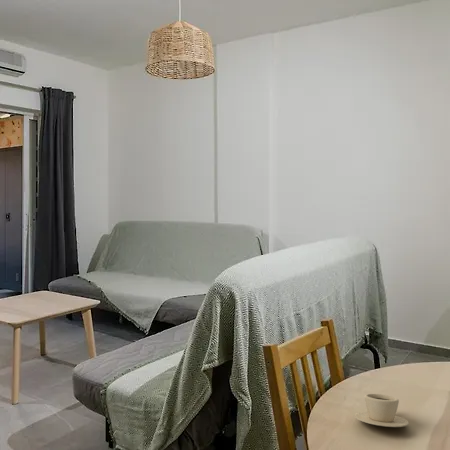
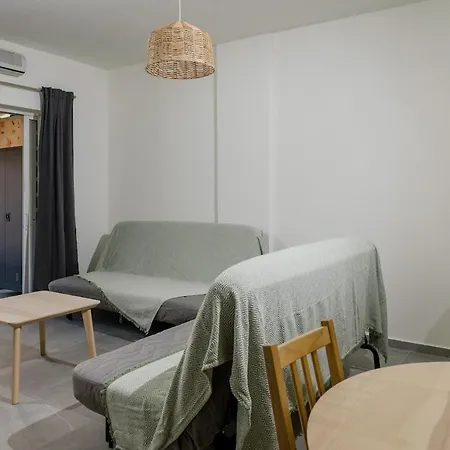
- cup (381, 409)
